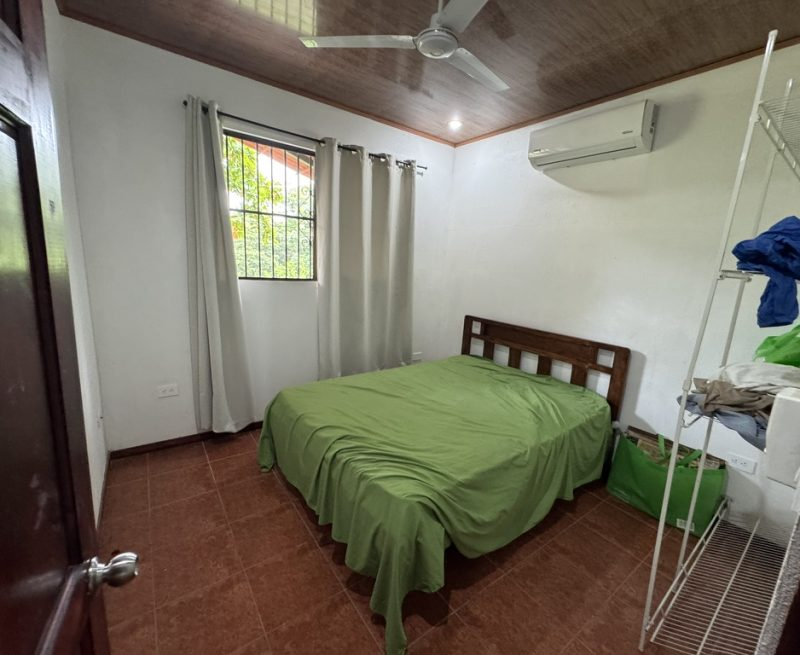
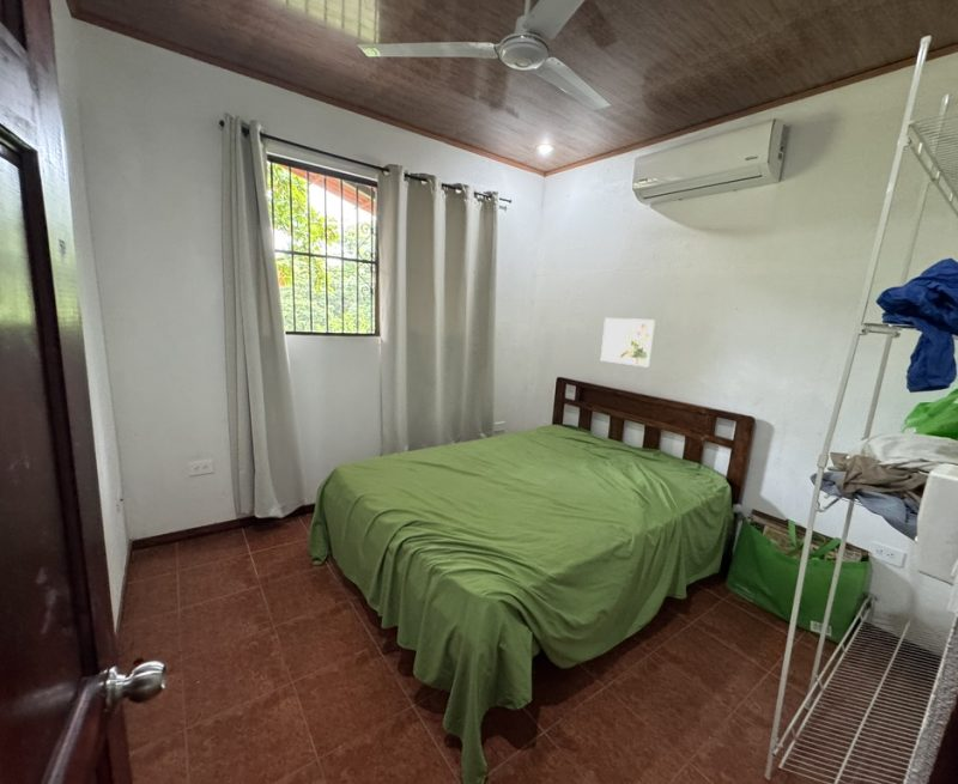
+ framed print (625, 341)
